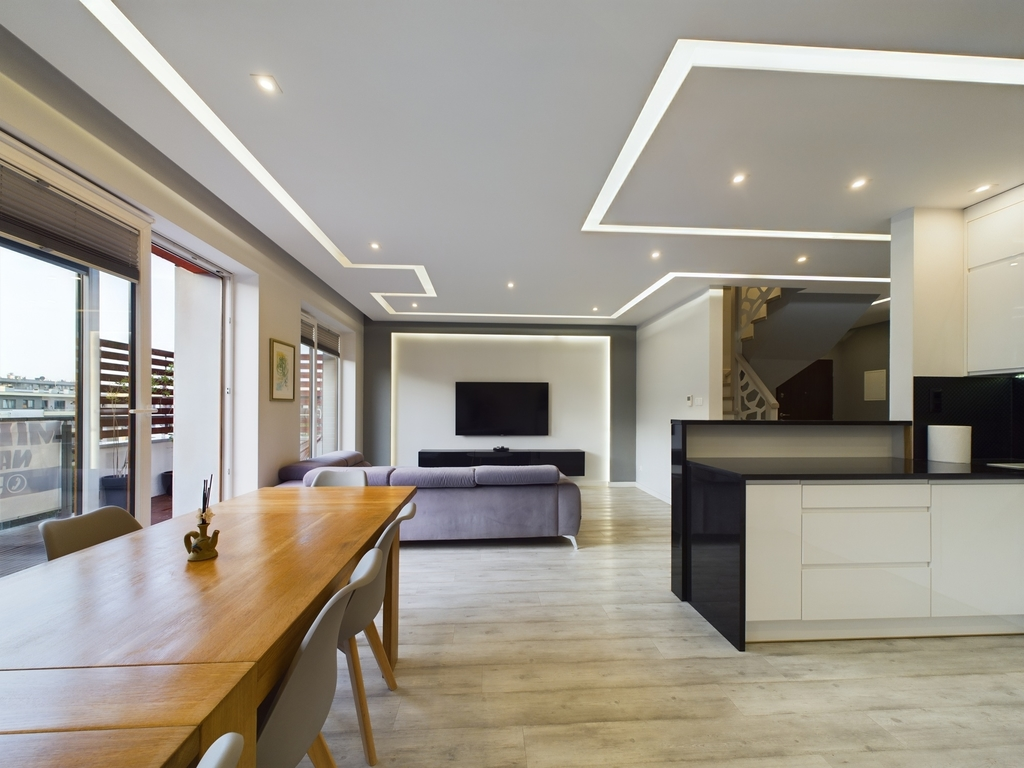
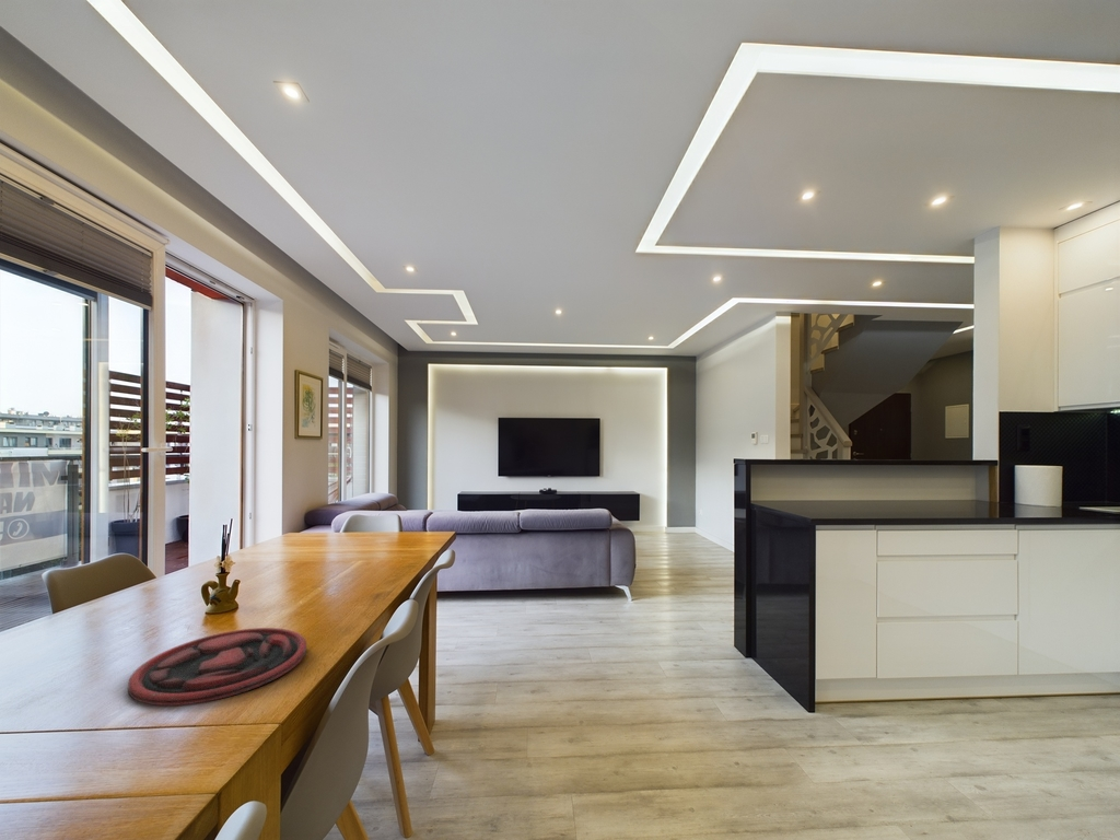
+ plate (224, 660)
